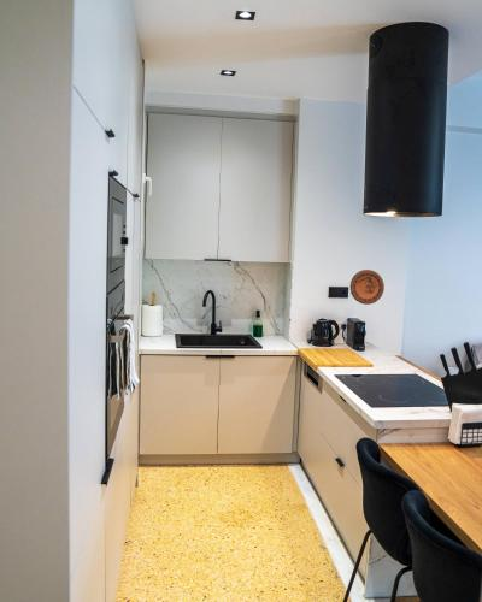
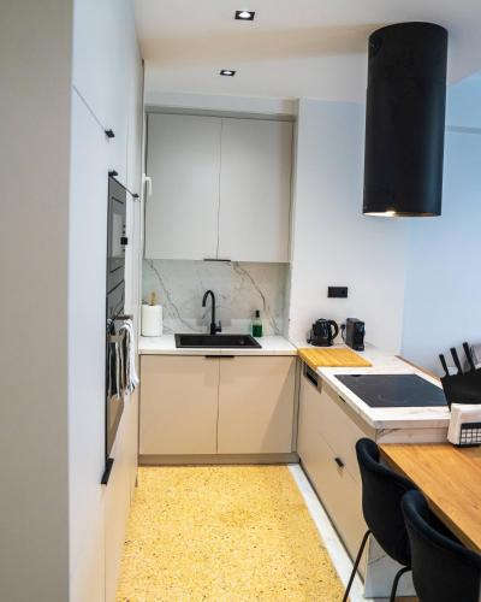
- decorative plate (366, 287)
